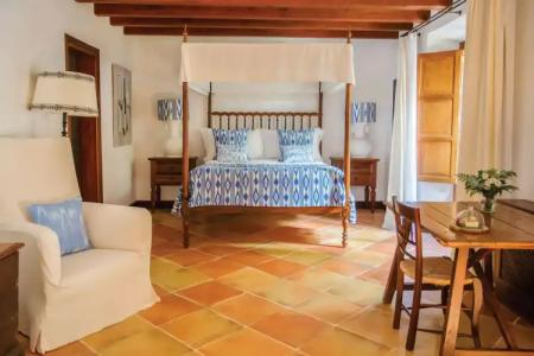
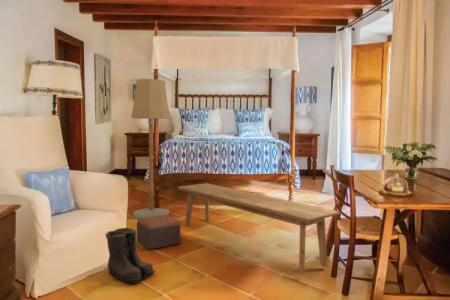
+ floor lamp (151, 148)
+ bench (248, 211)
+ boots (128, 253)
+ footstool (158, 230)
